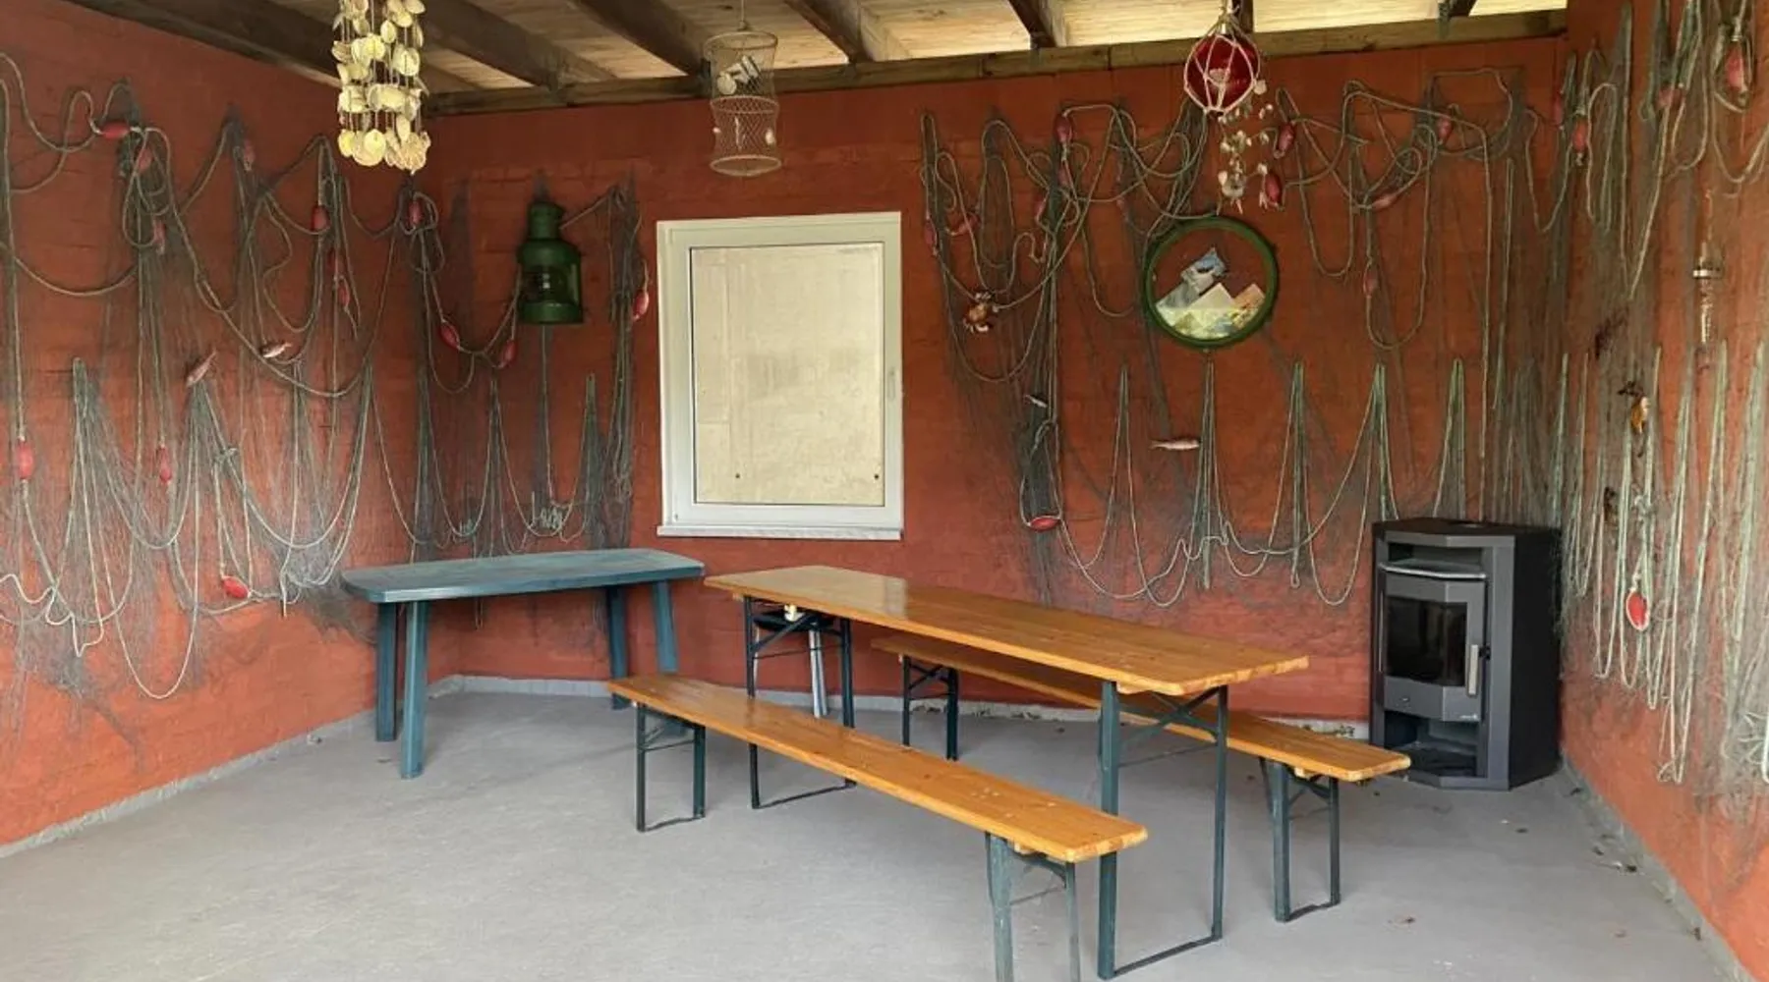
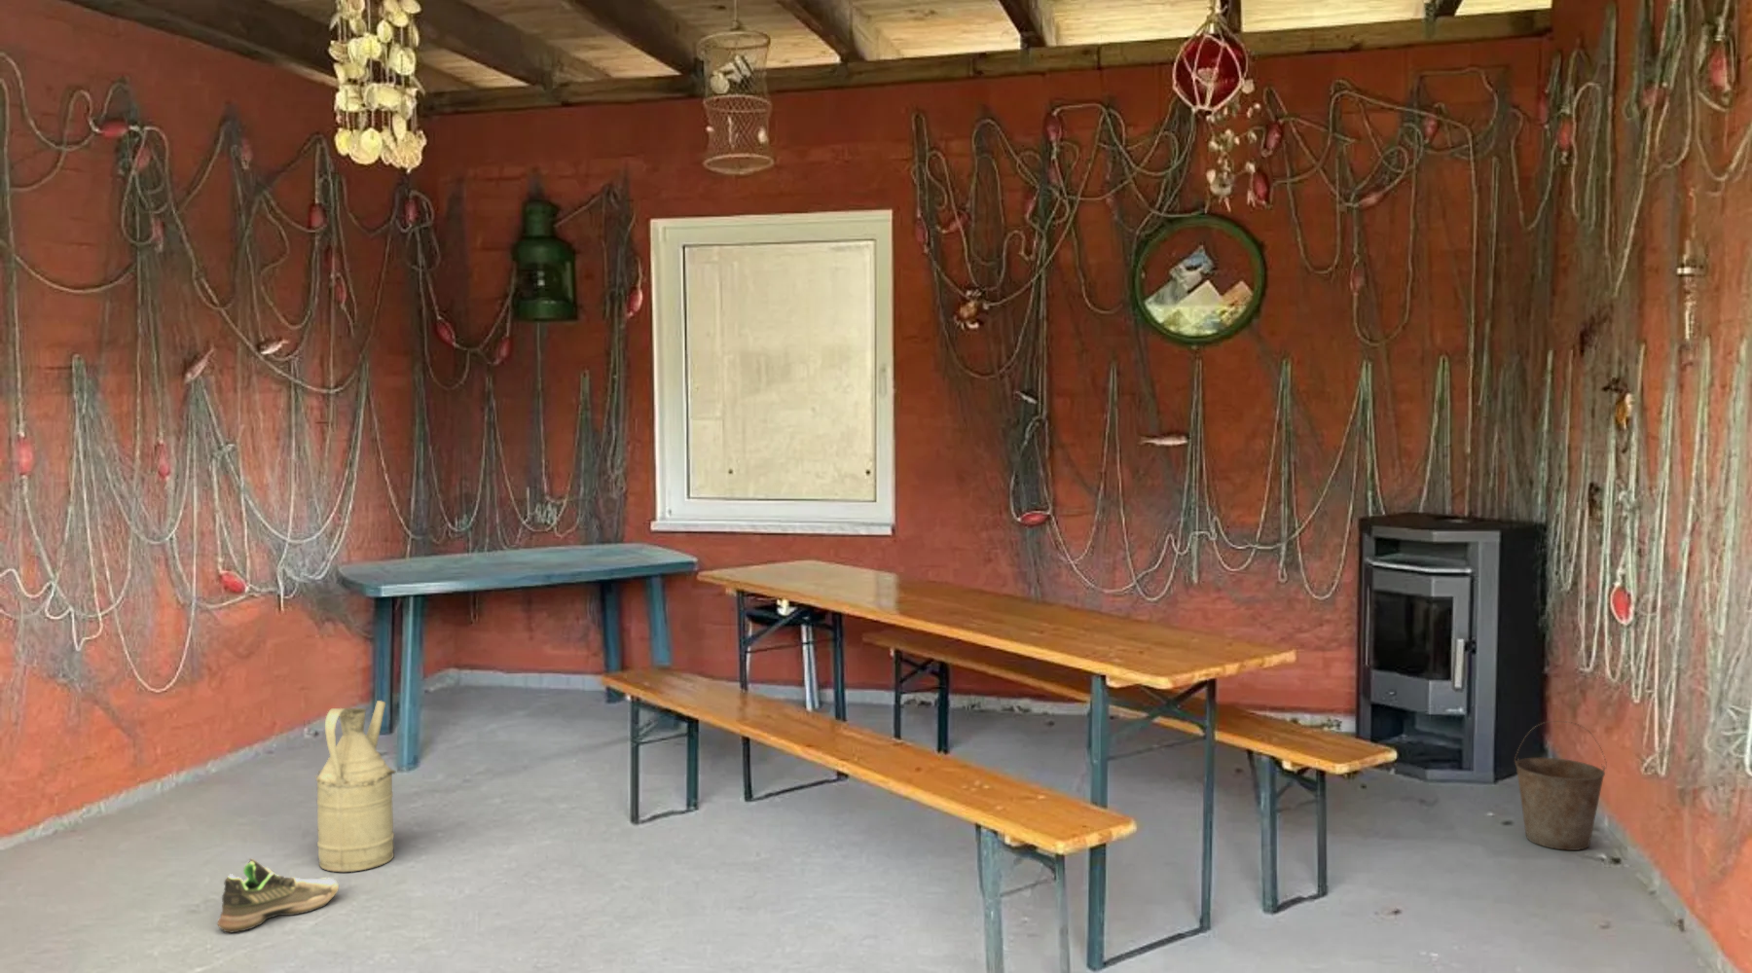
+ shoe (277, 882)
+ bucket (1559, 780)
+ watering can (357, 779)
